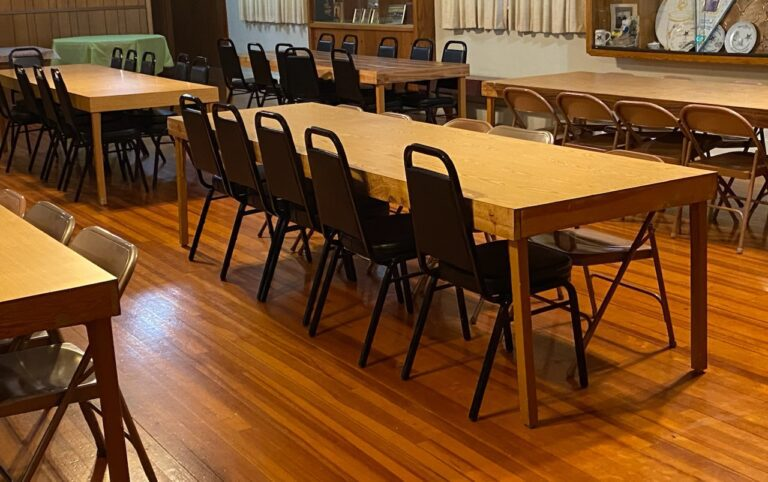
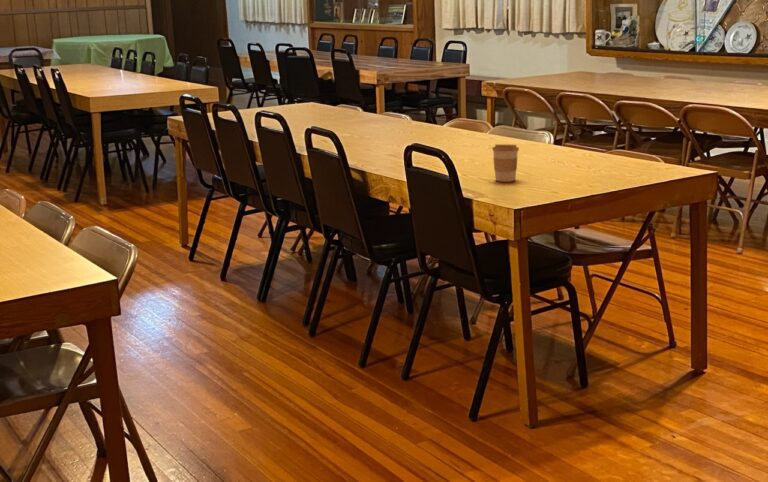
+ coffee cup (505, 161)
